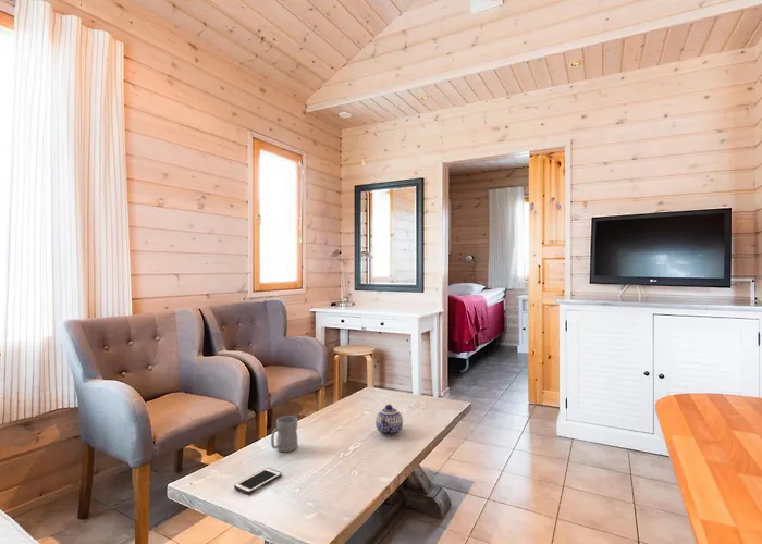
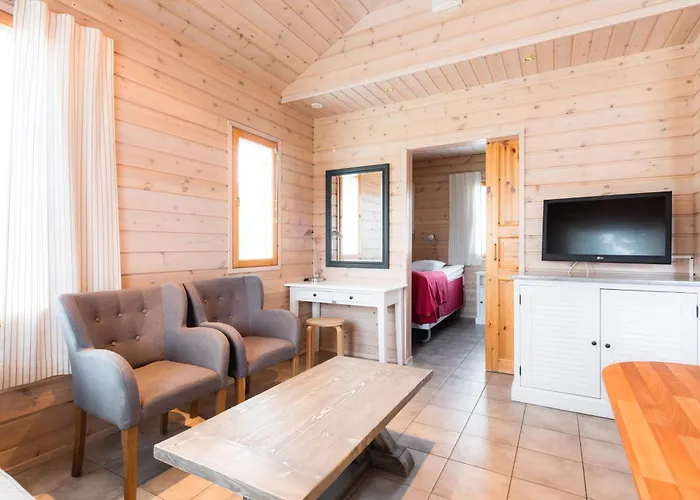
- cell phone (258, 480)
- mug (283, 435)
- teapot (389, 418)
